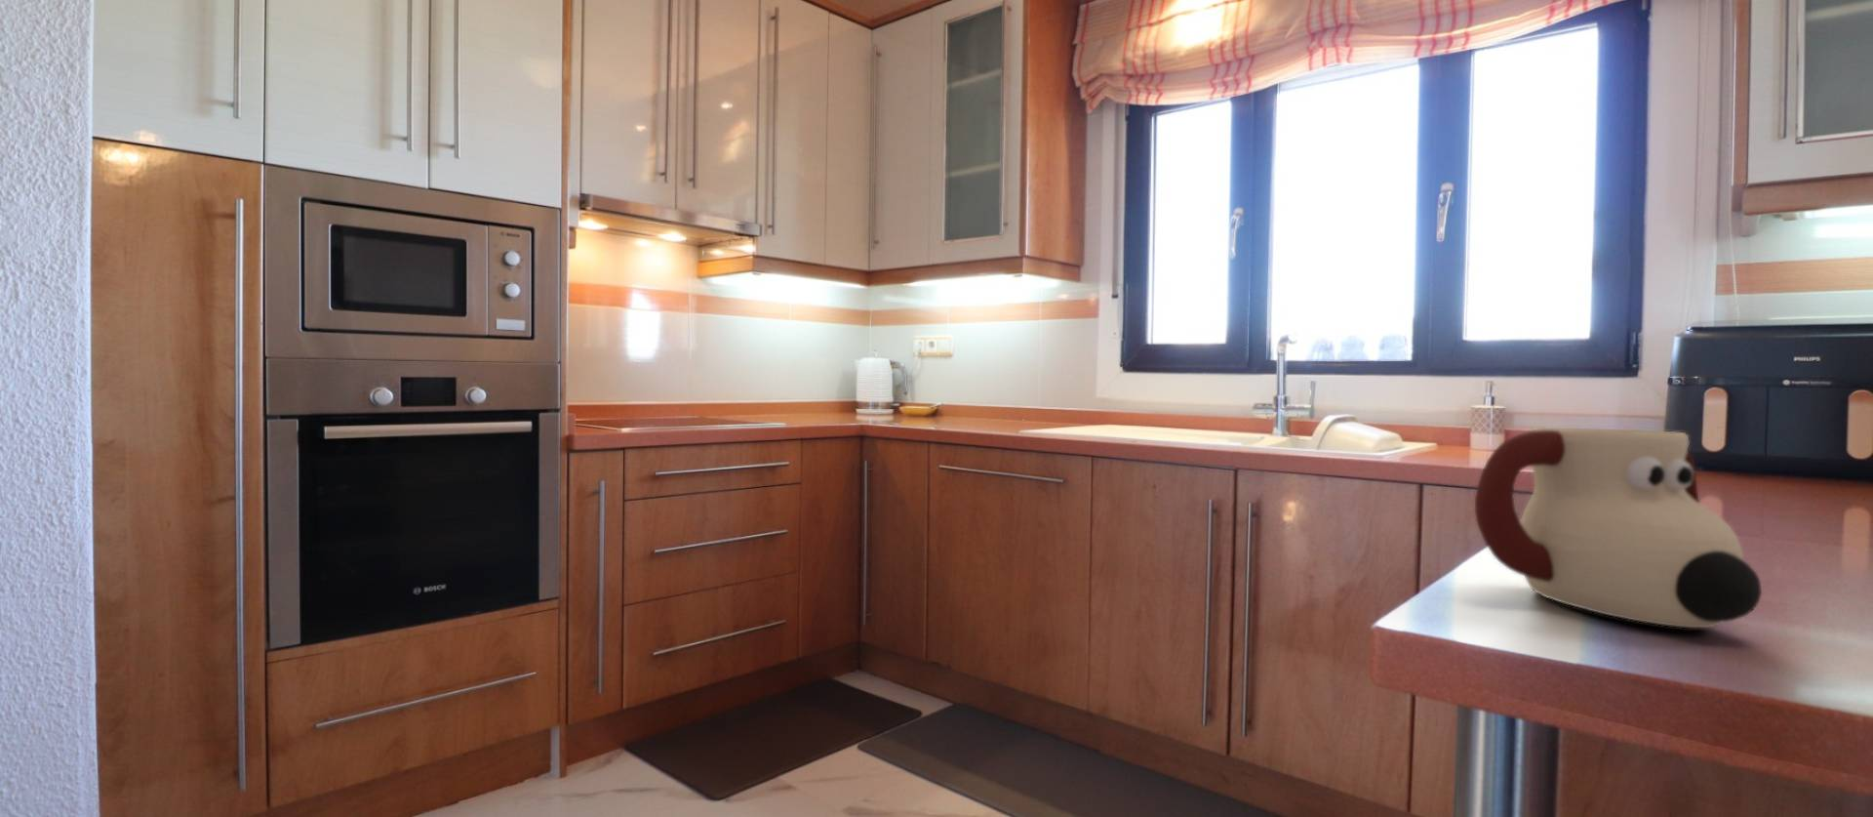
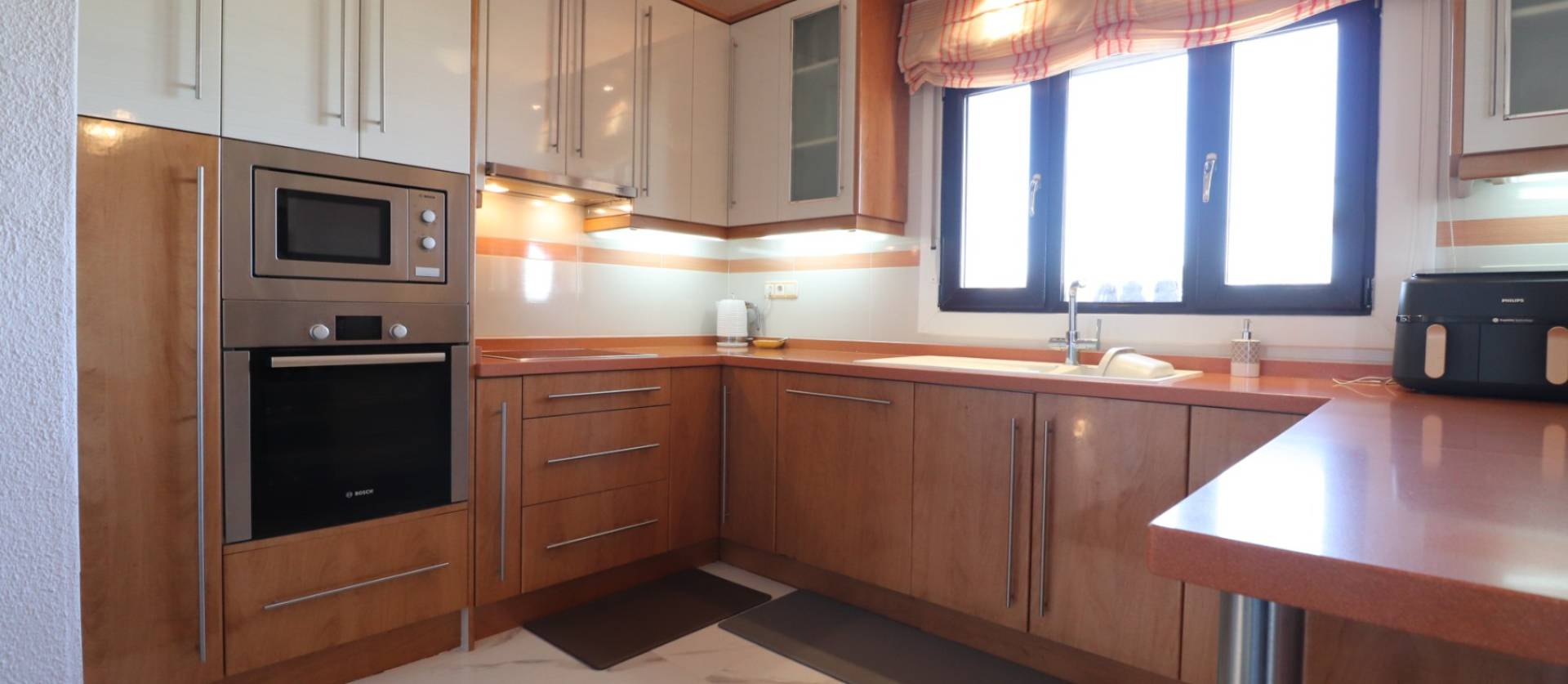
- mug (1607, 521)
